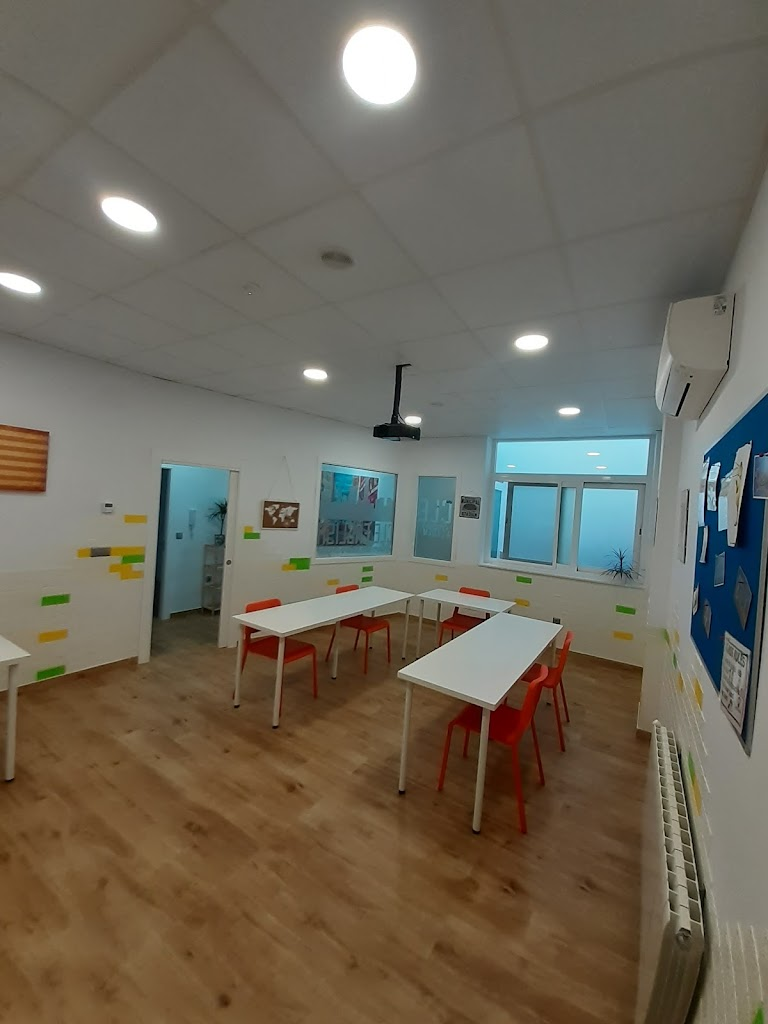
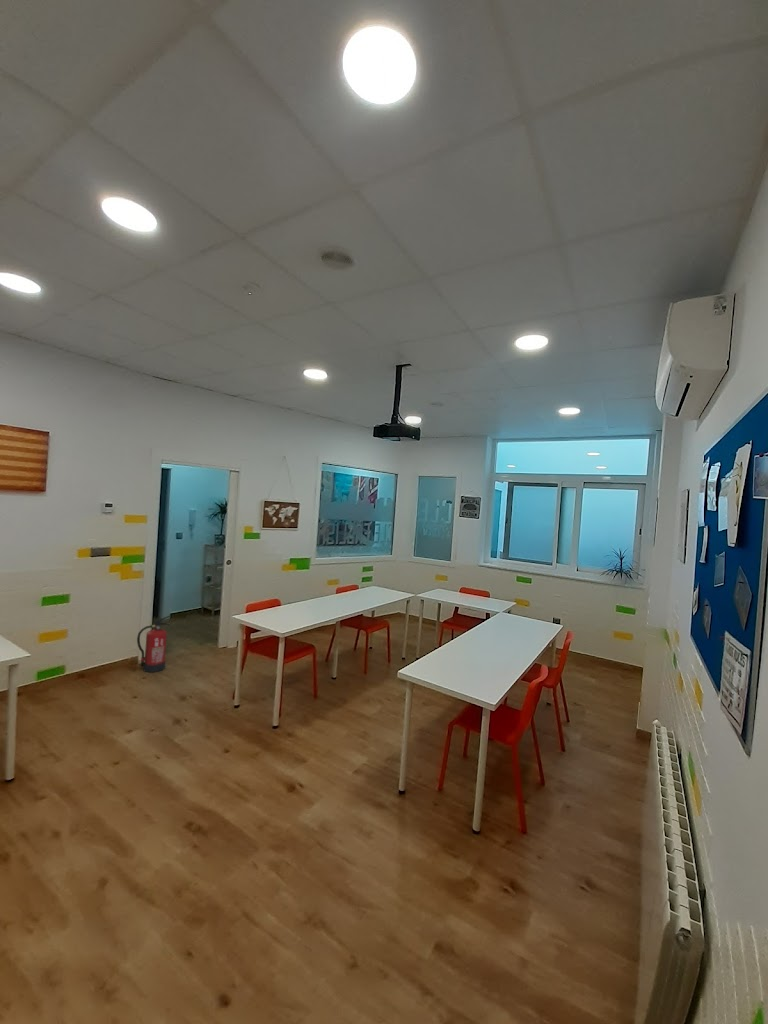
+ fire extinguisher (153, 643)
